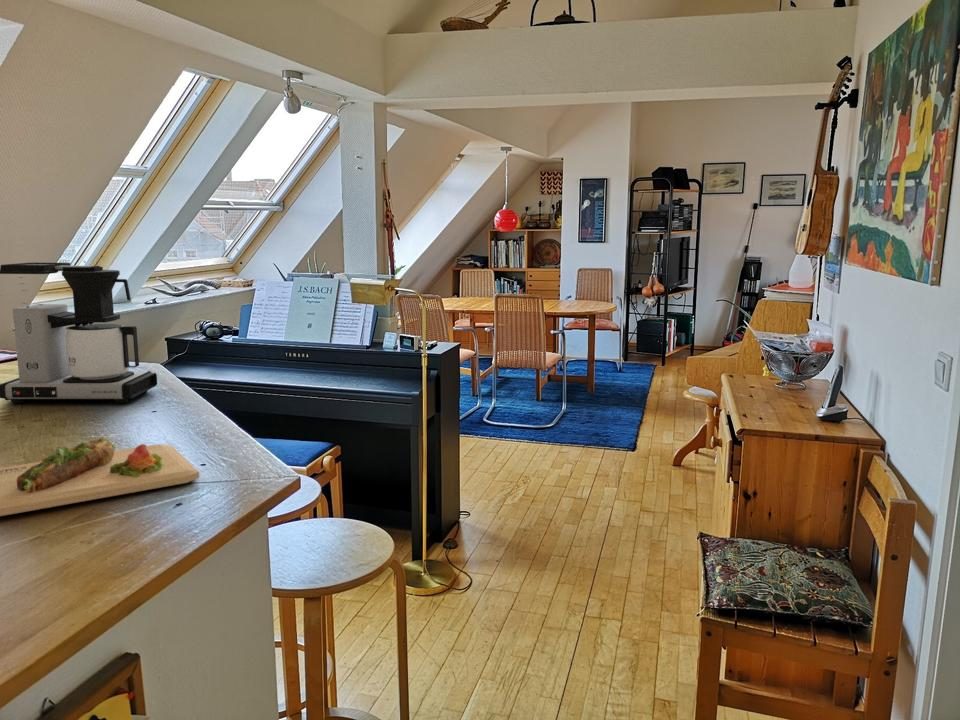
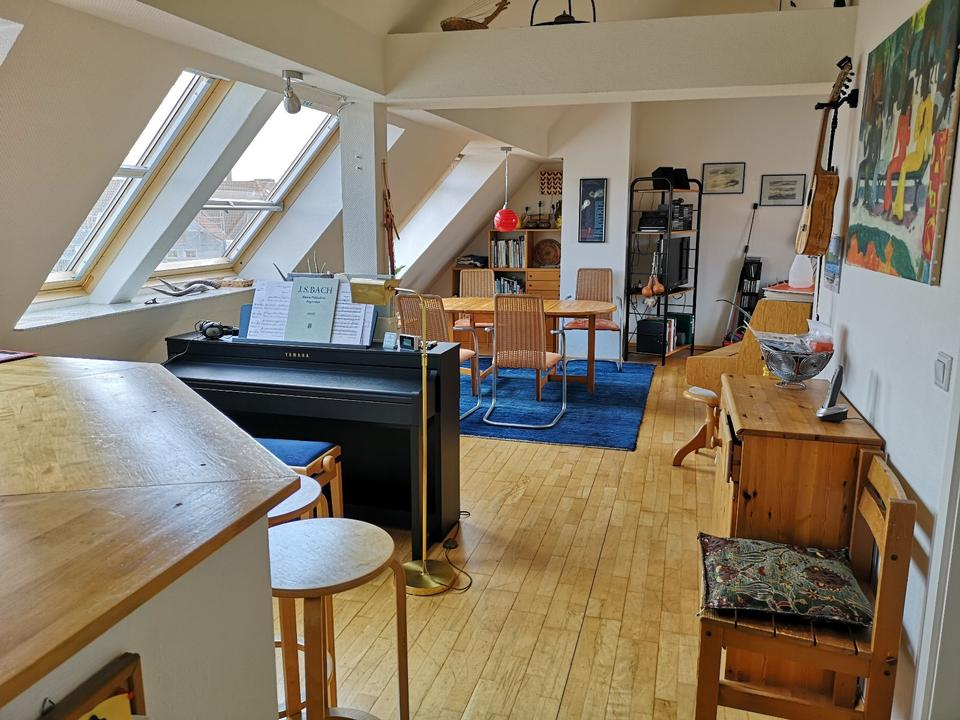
- cutting board (81, 463)
- coffee maker (76, 331)
